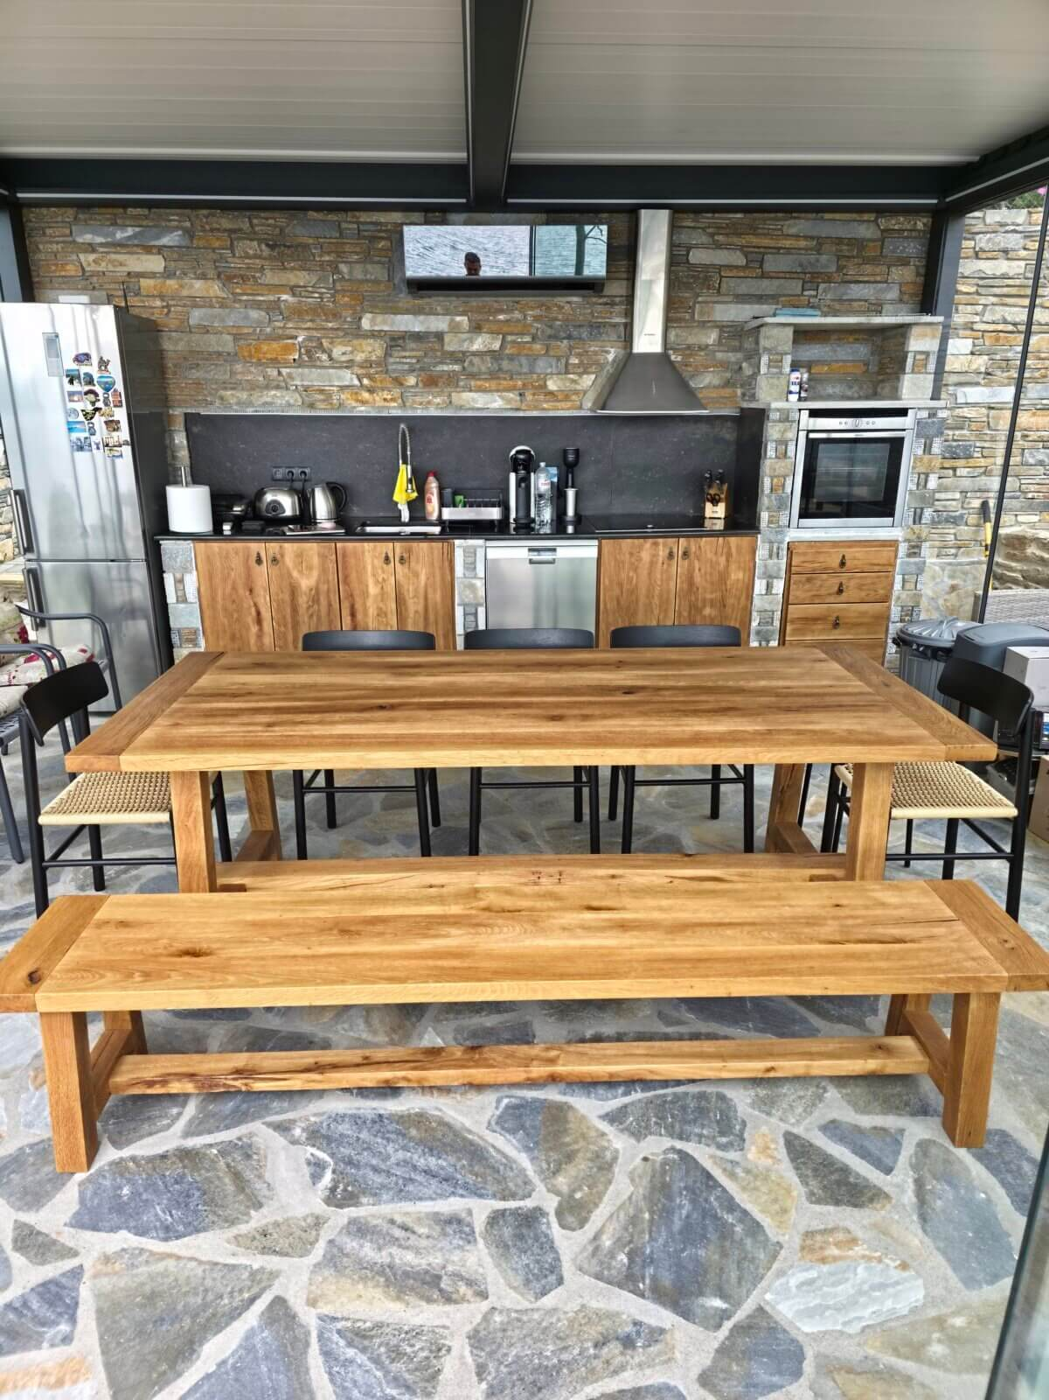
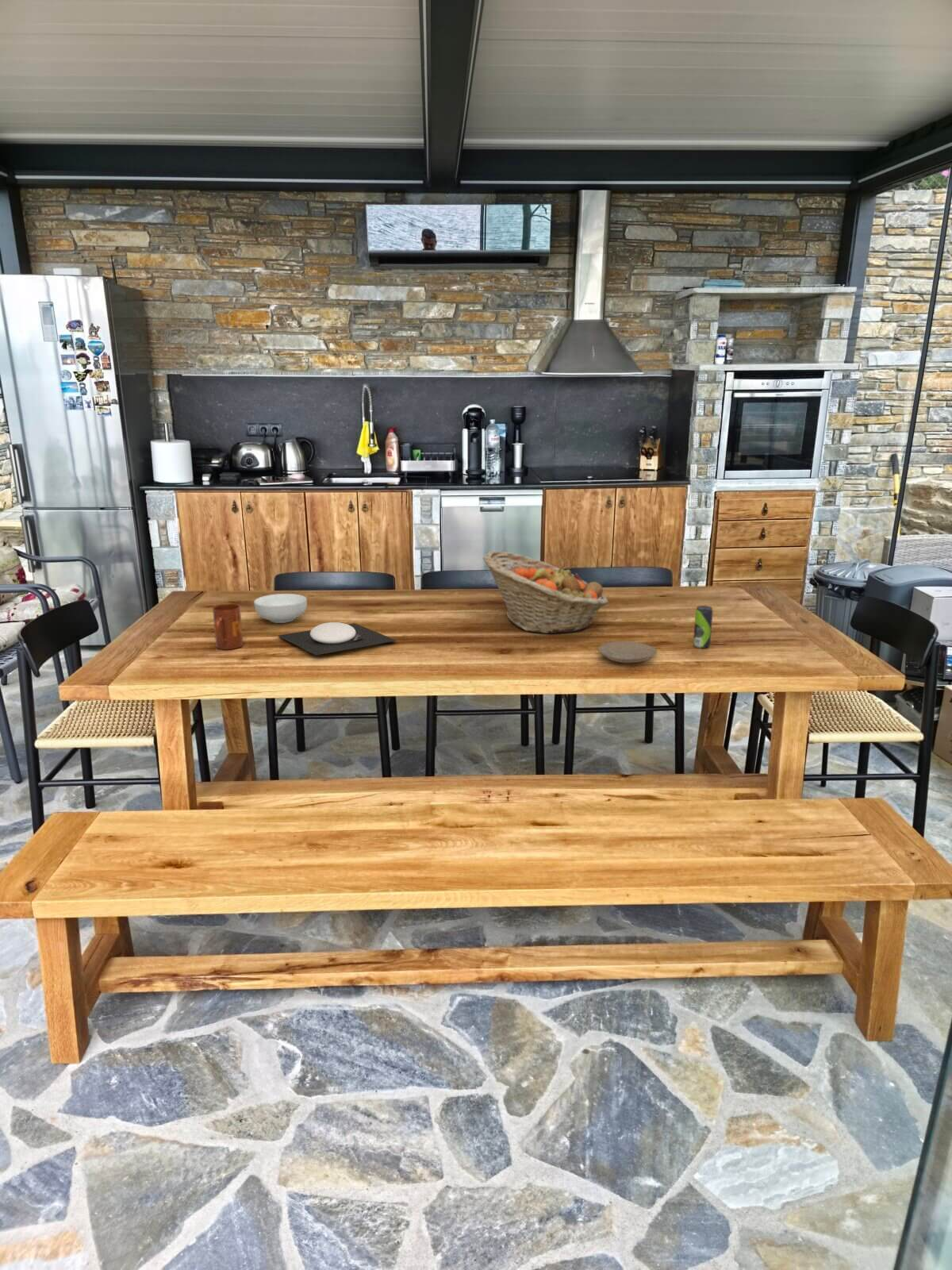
+ mug (225, 628)
+ fruit basket (544, 588)
+ beverage can (703, 626)
+ cereal bowl (281, 610)
+ plate (627, 653)
+ plate (336, 633)
